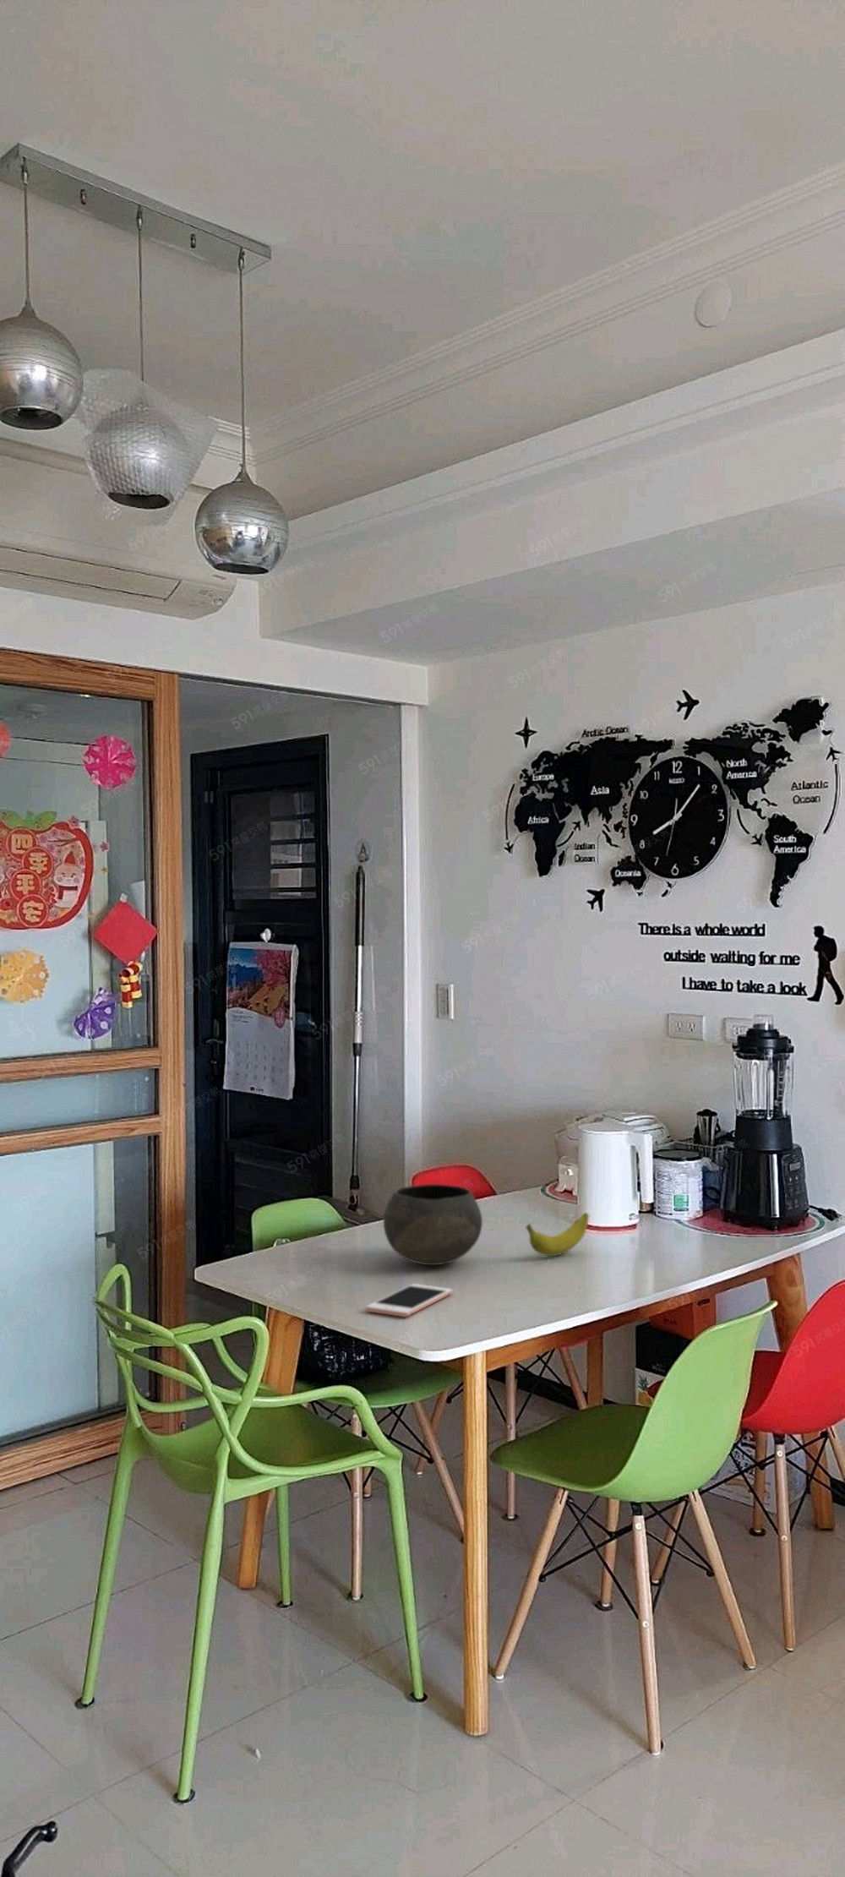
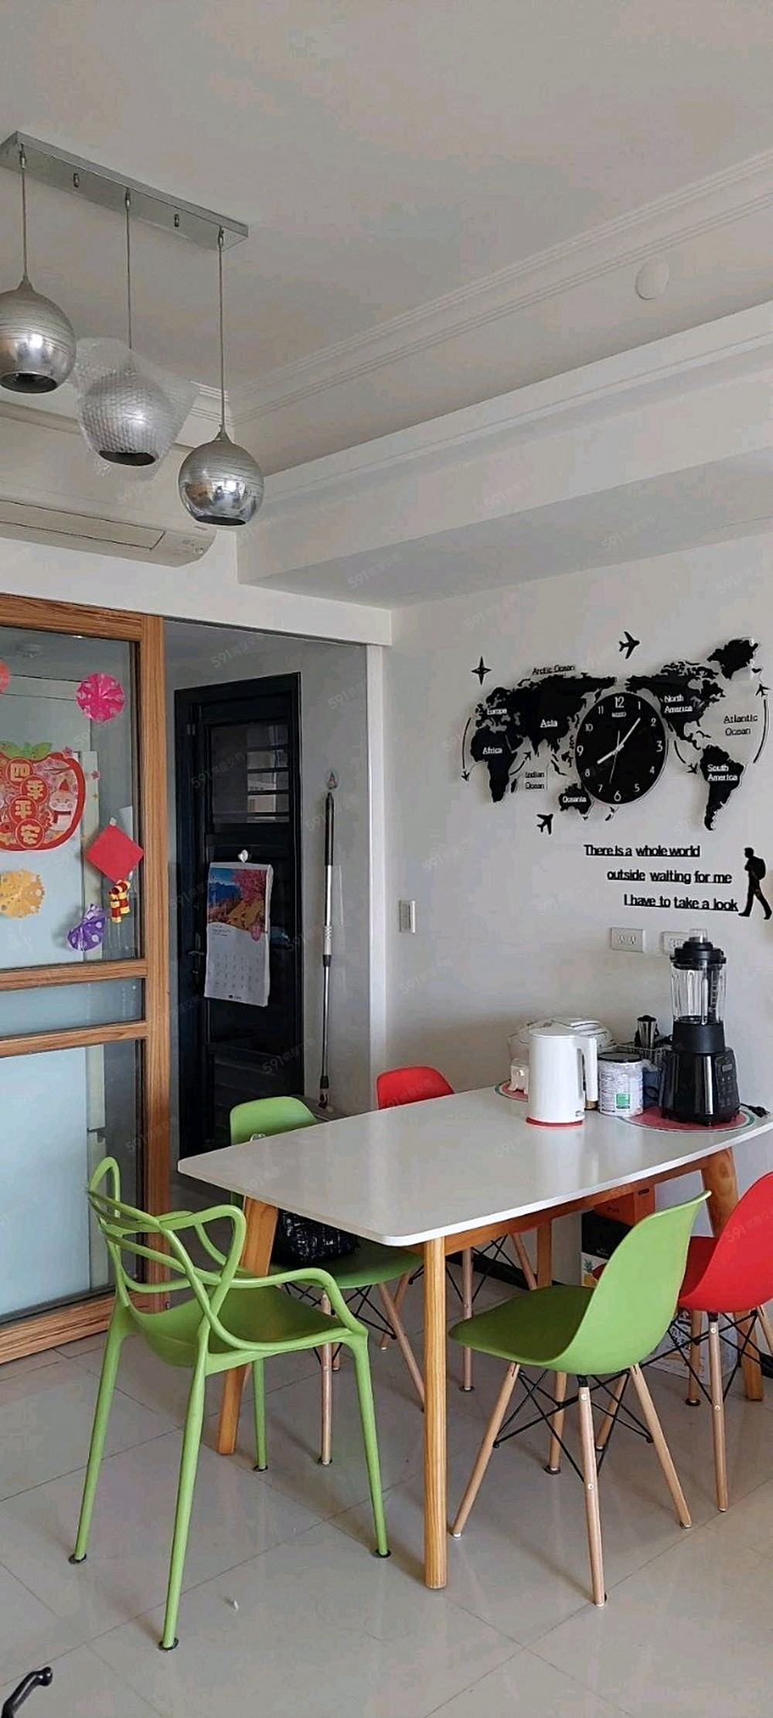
- banana (558, 1235)
- cell phone (409, 1300)
- bowl (432, 1226)
